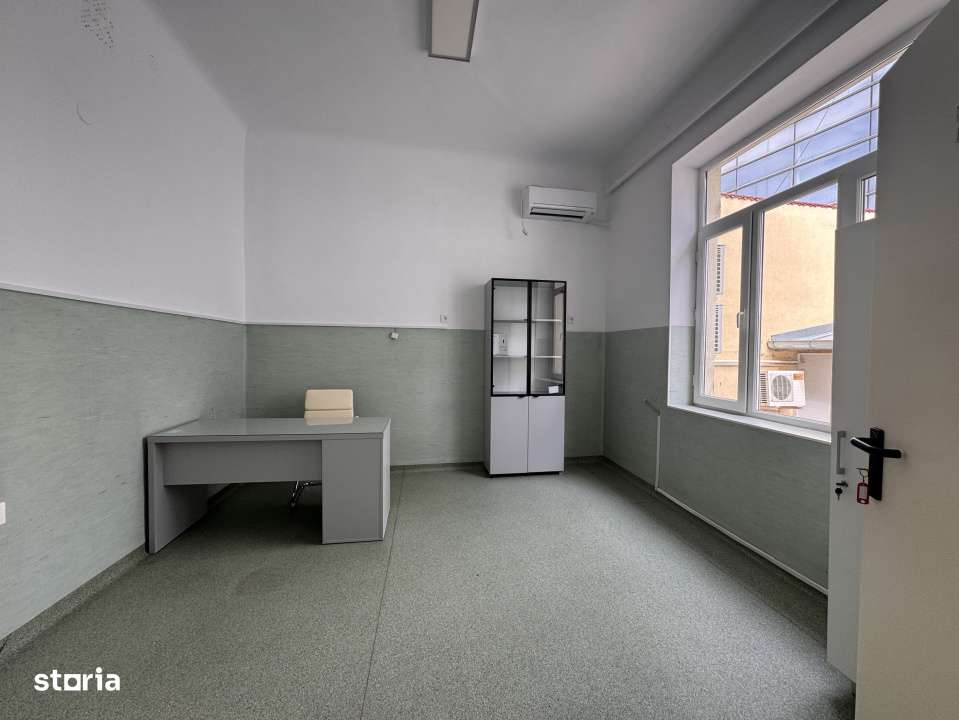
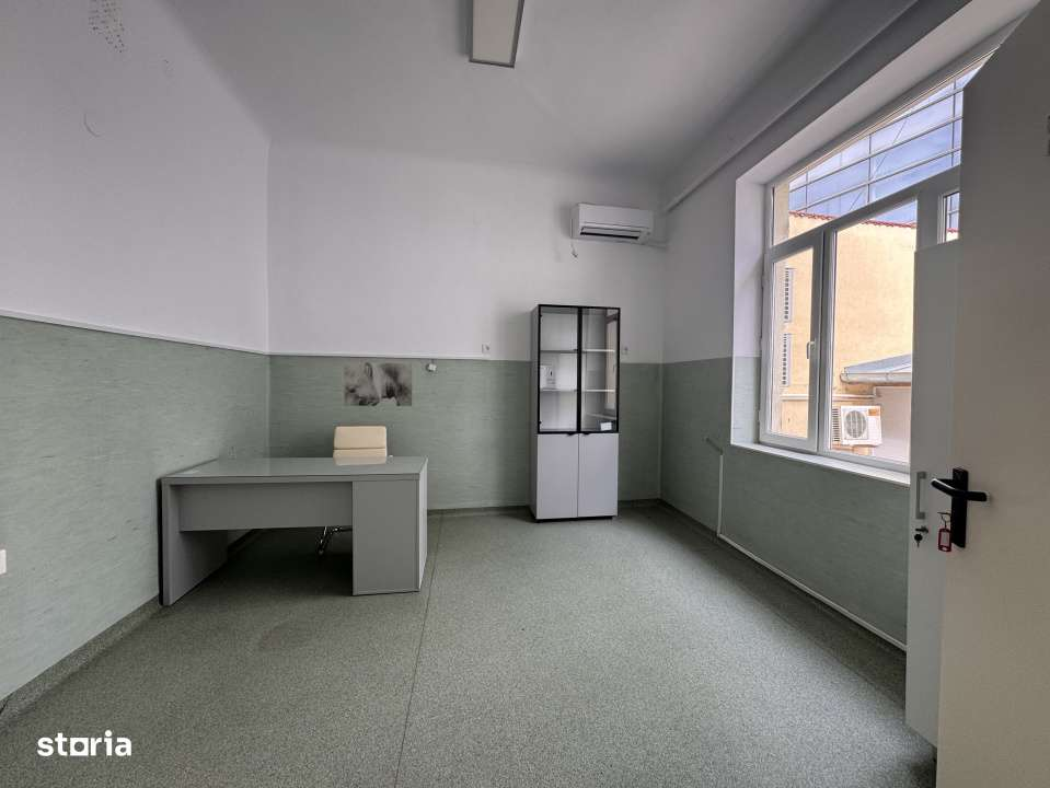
+ wall art (378, 384)
